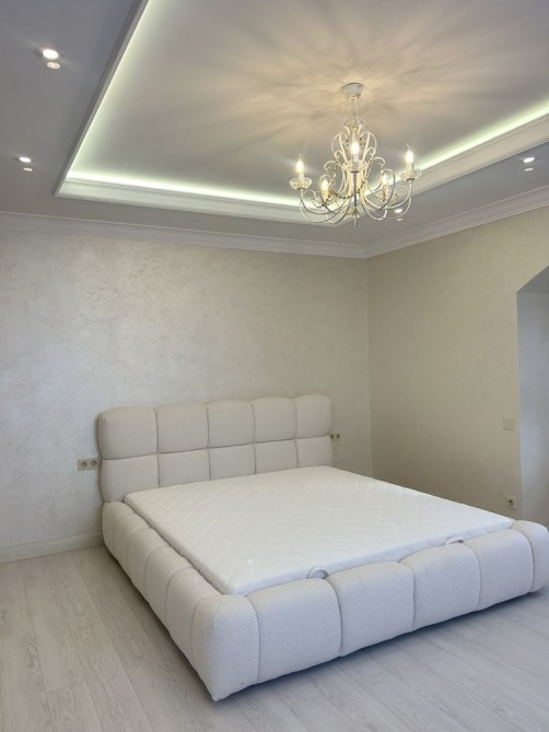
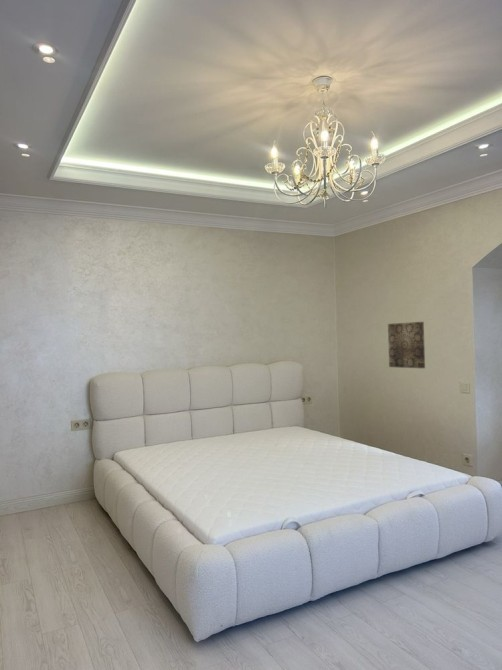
+ wall art (405, 345)
